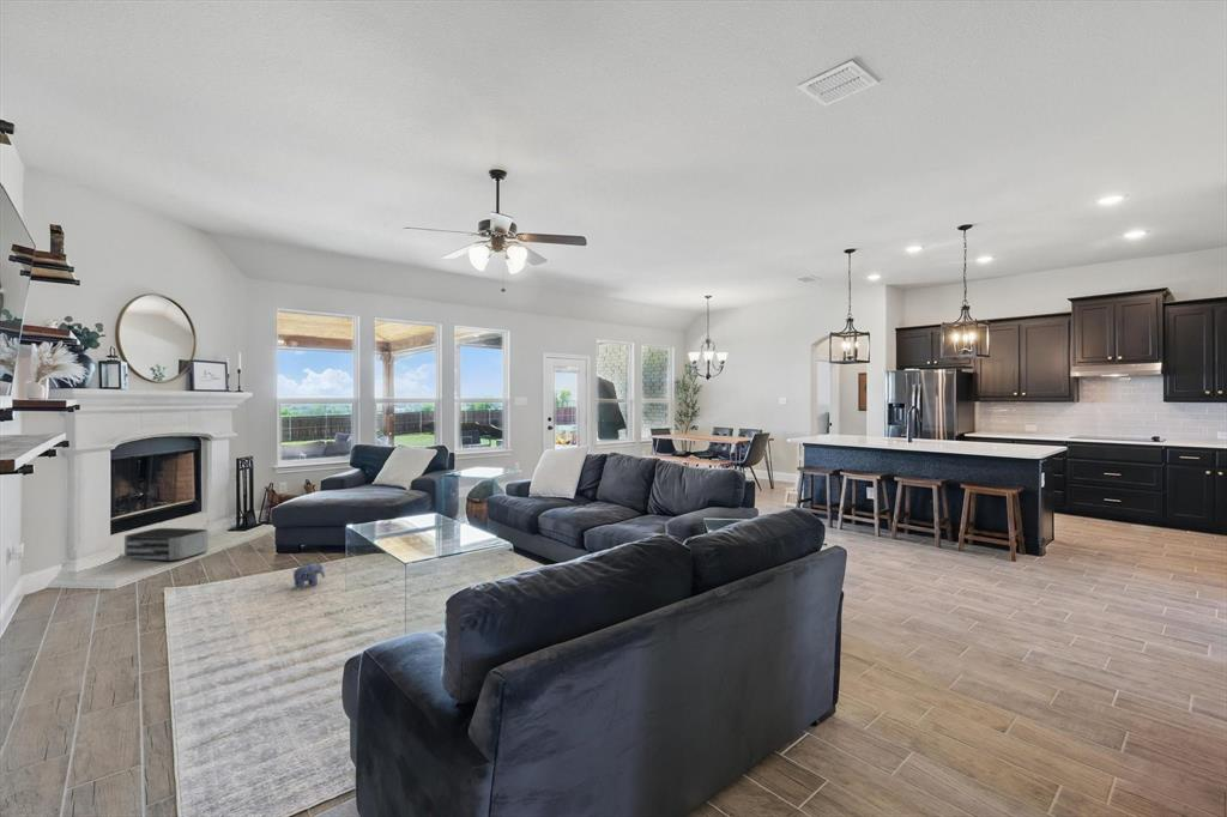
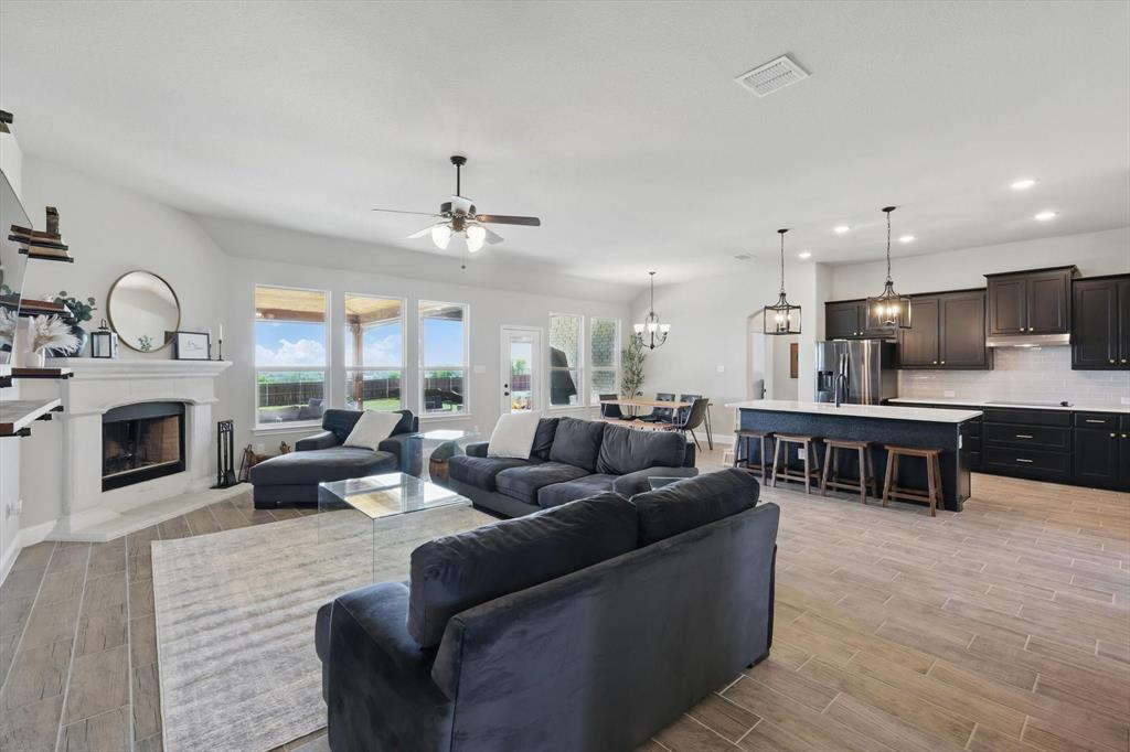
- storage bin (167, 543)
- plush toy (308, 574)
